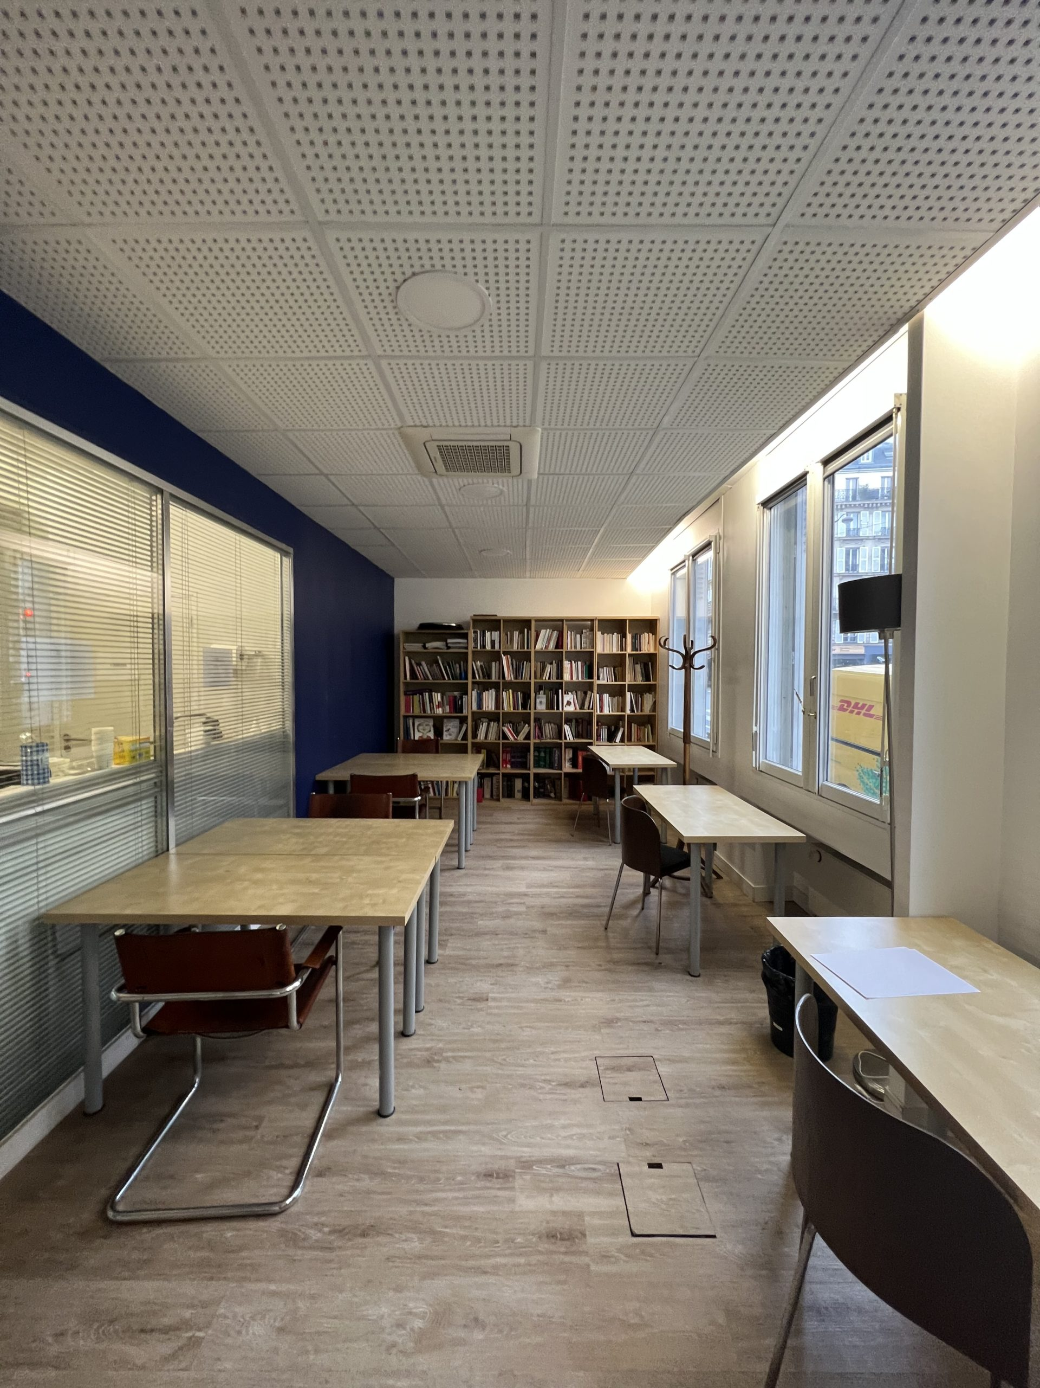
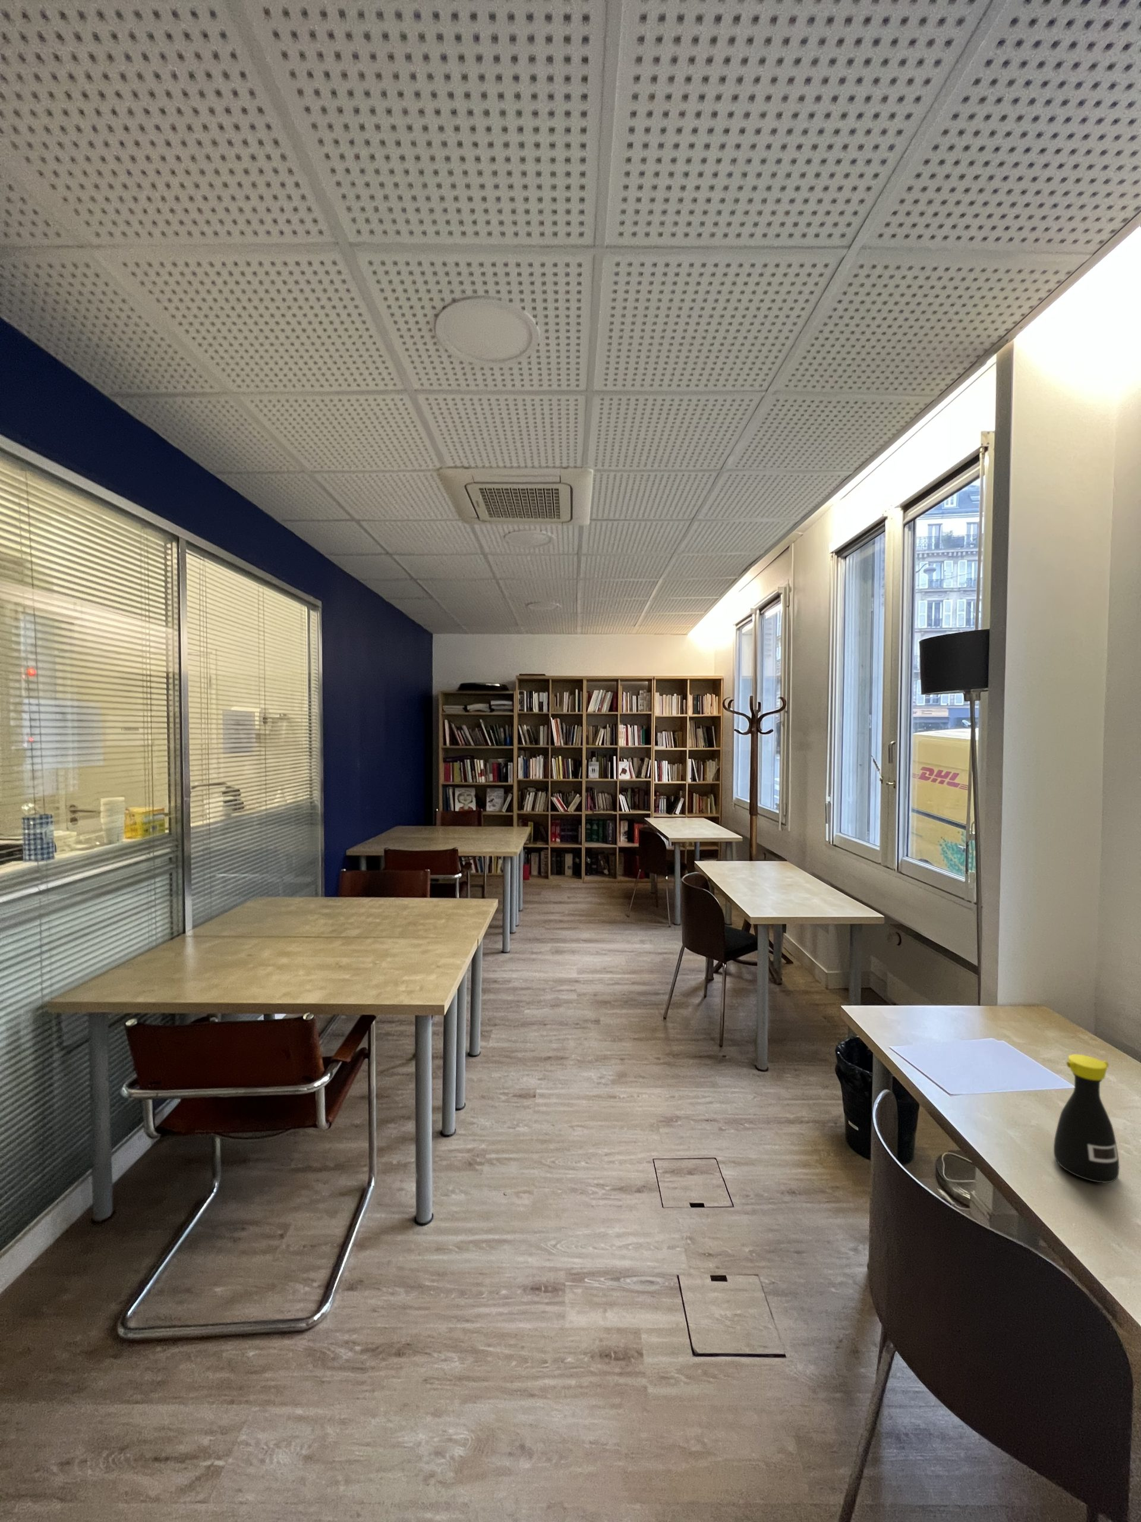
+ bottle (1086, 1115)
